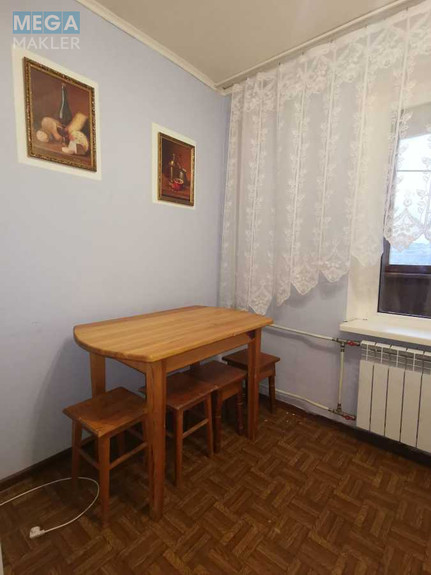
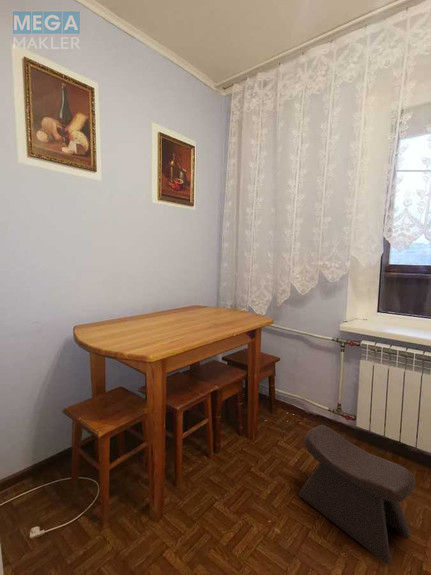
+ stool (352, 482)
